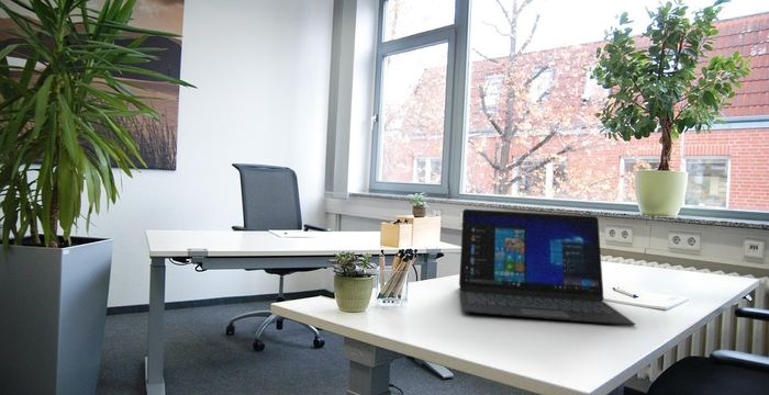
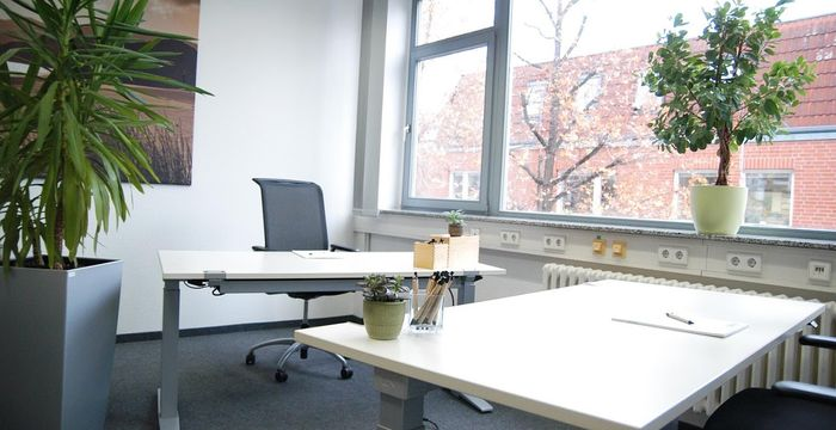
- laptop (536, 259)
